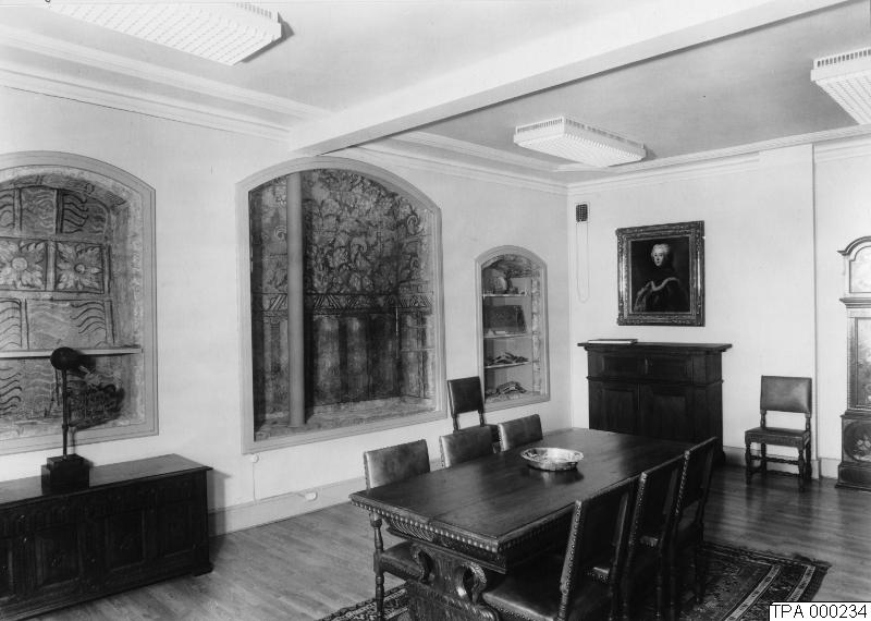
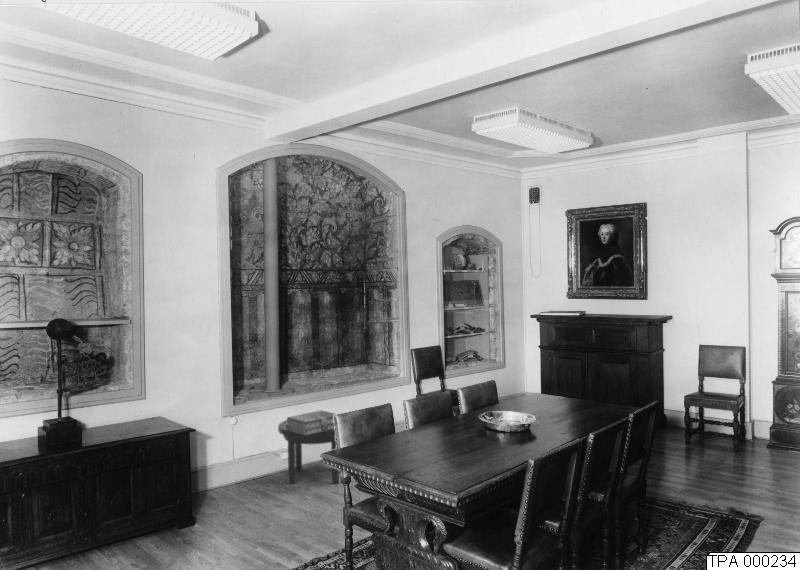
+ stack of books (313, 421)
+ side table (316, 443)
